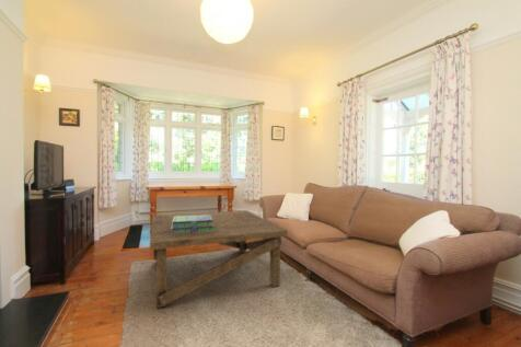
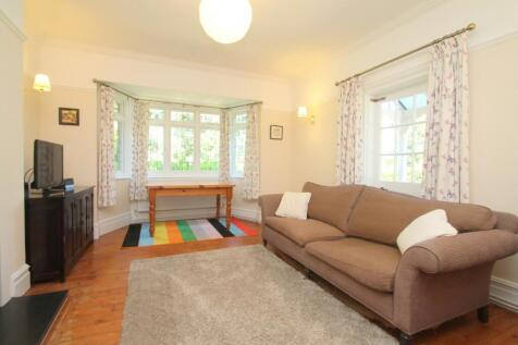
- stack of books (193, 222)
- coffee table (211, 243)
